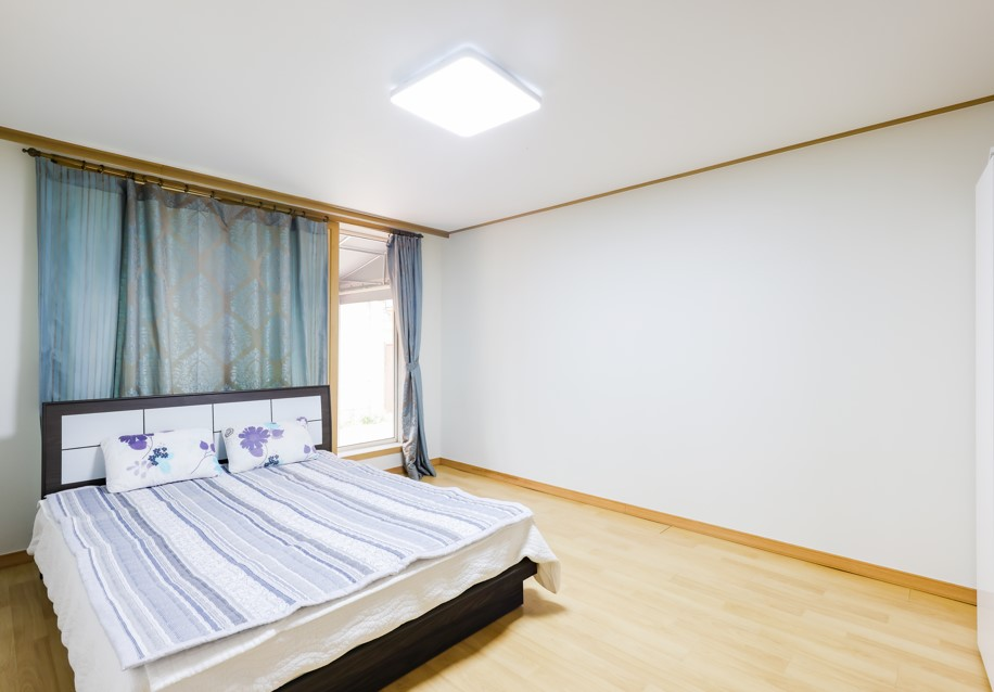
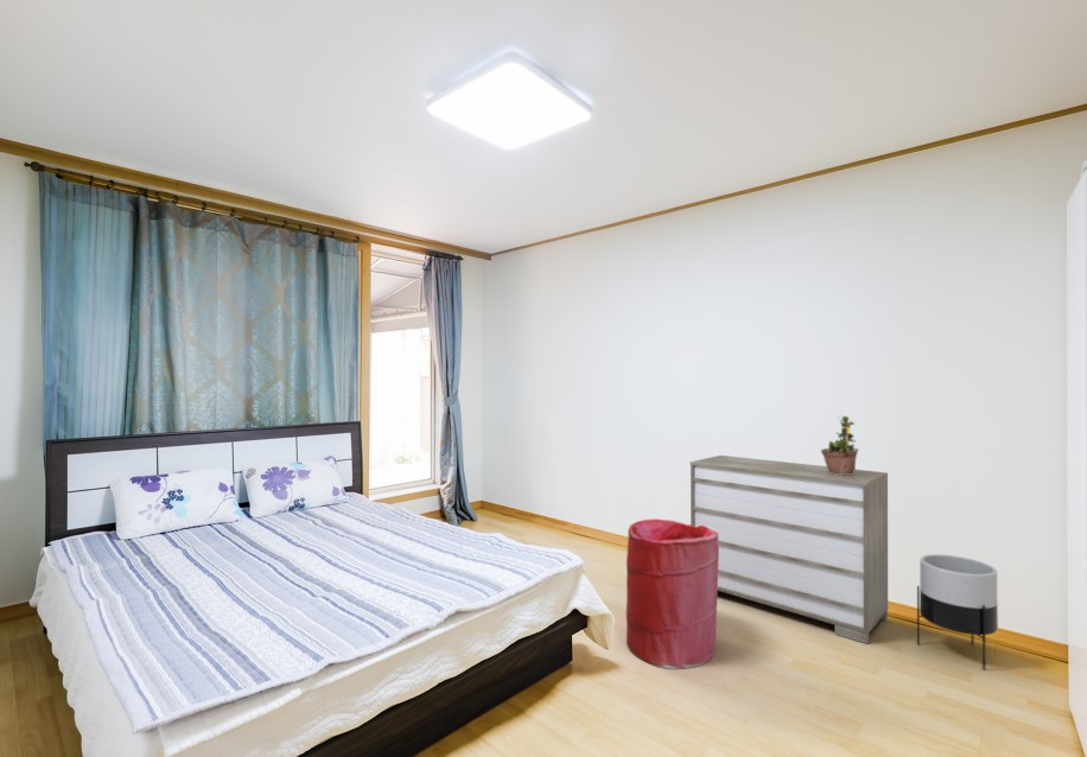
+ dresser (782, 535)
+ planter (956, 607)
+ potted plant (838, 441)
+ laundry hamper (672, 585)
